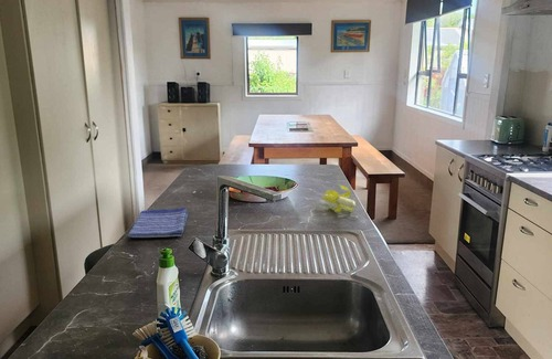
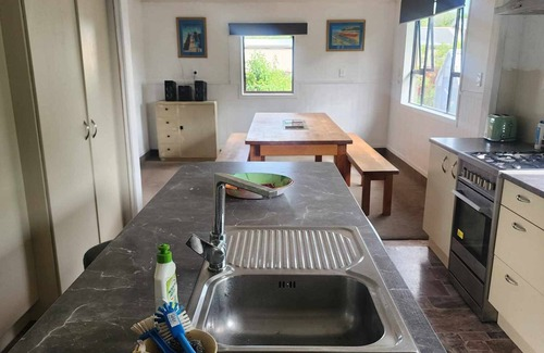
- dish towel (160, 221)
- banana (340, 199)
